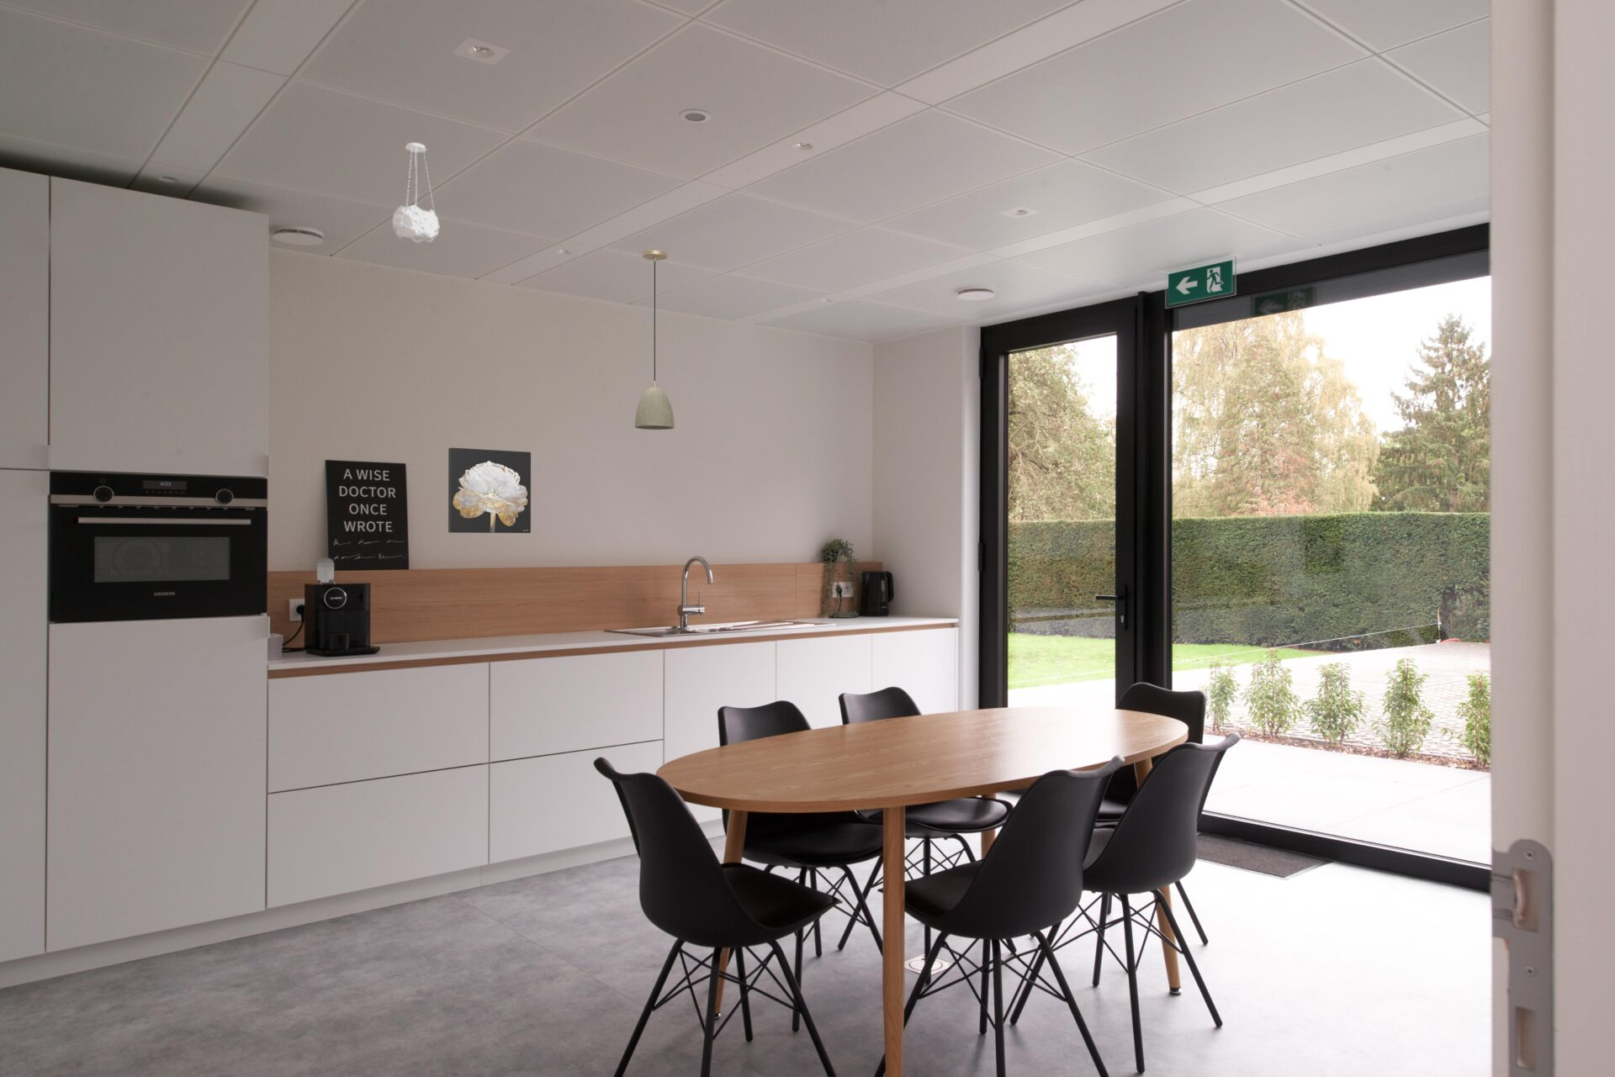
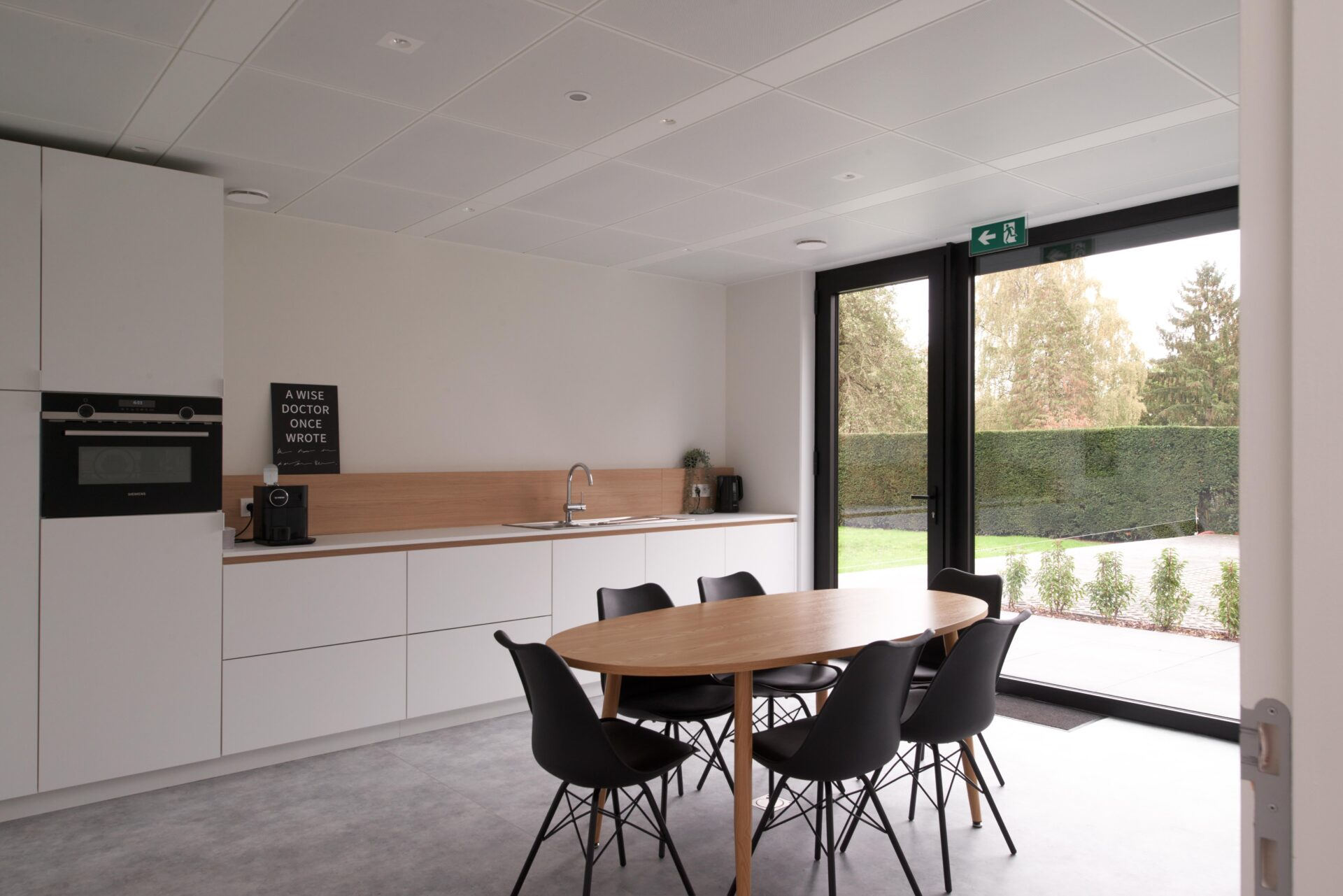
- pendant light (416, 191)
- light fixture (654, 340)
- wall art (489, 490)
